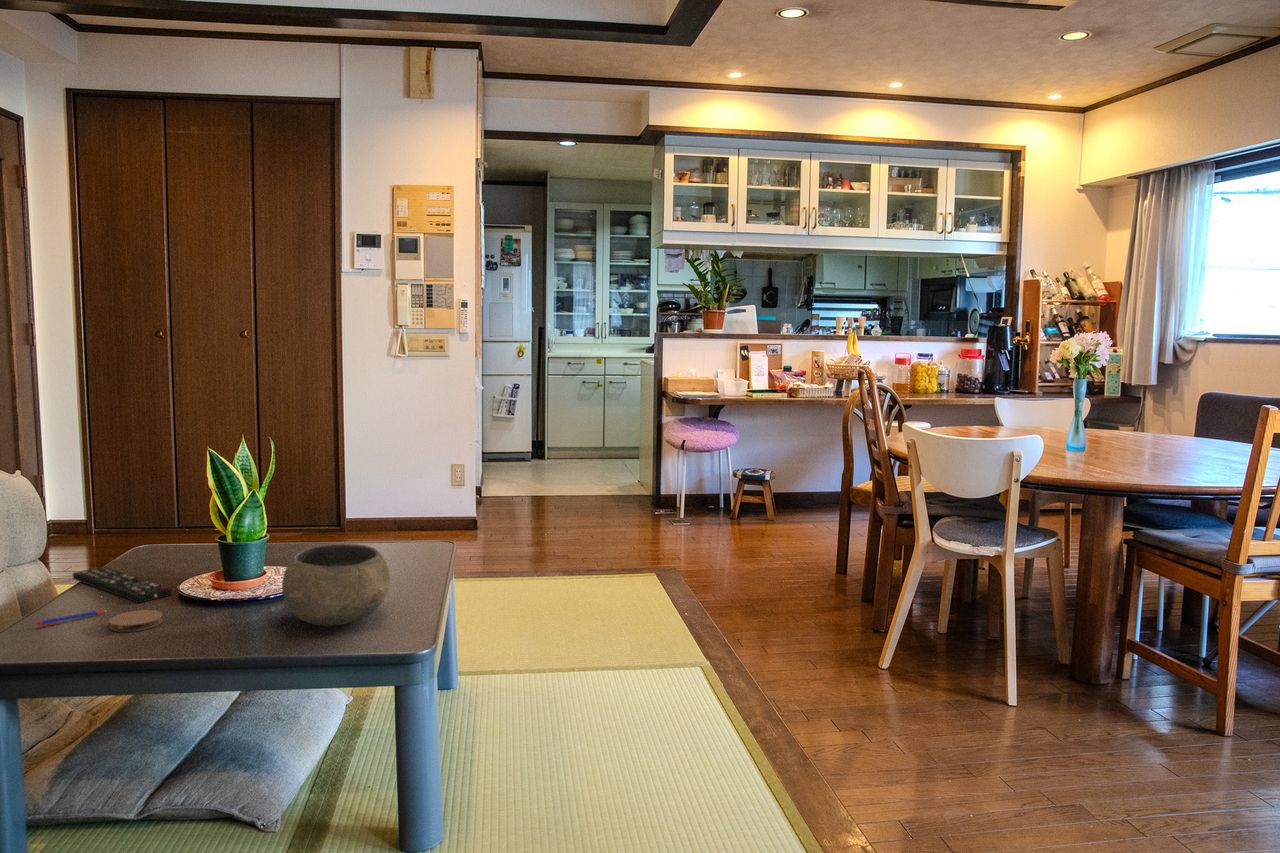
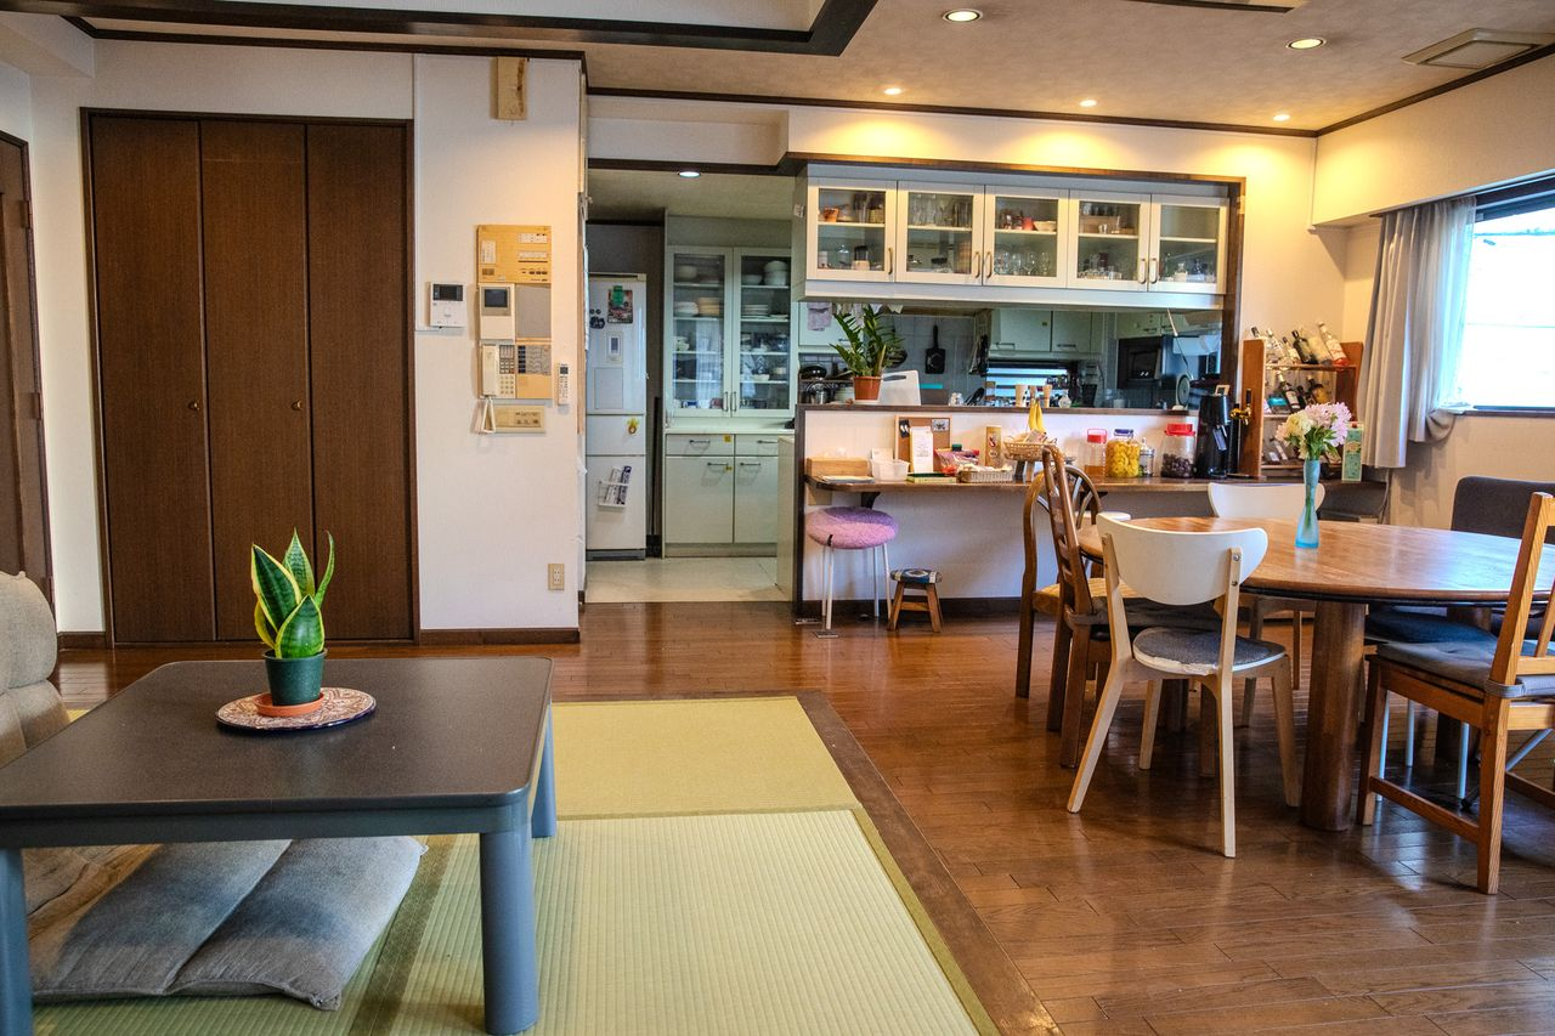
- bowl (337, 586)
- pen (71, 617)
- coaster (136, 620)
- remote control (121, 583)
